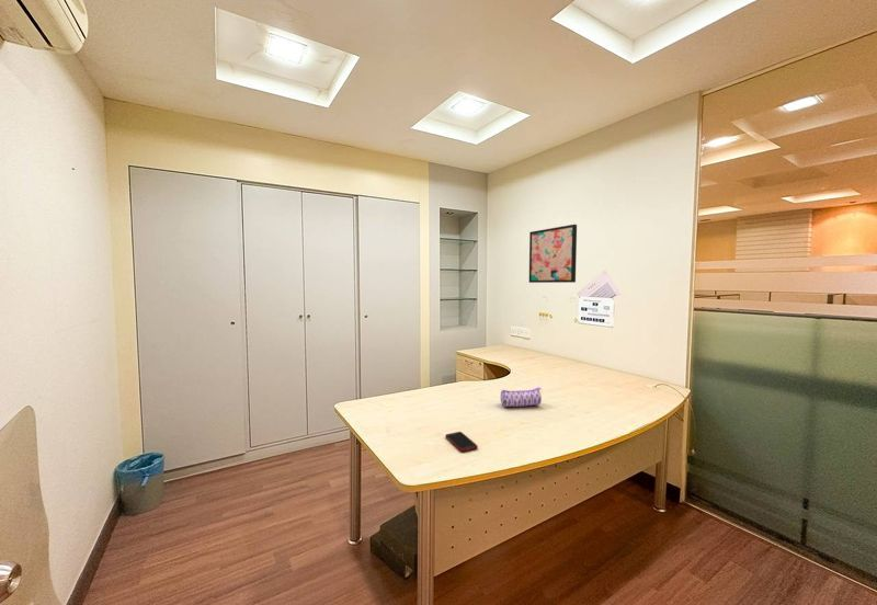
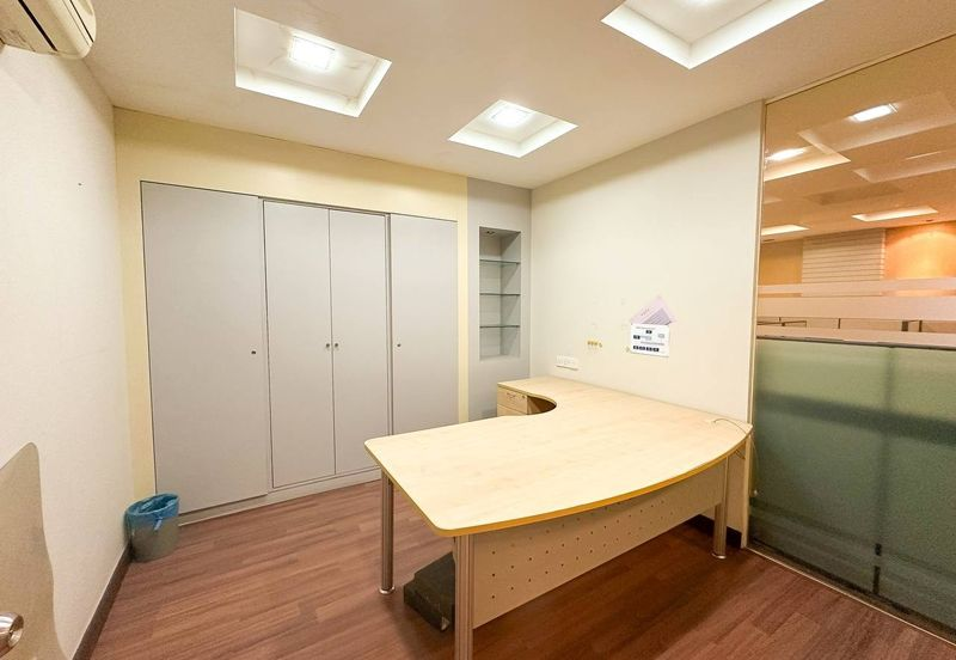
- pencil case (520, 397)
- wall art (550, 255)
- cell phone (460, 441)
